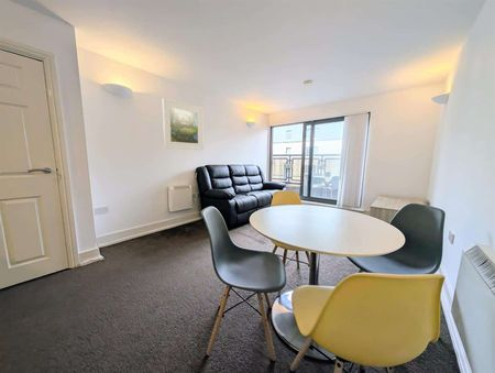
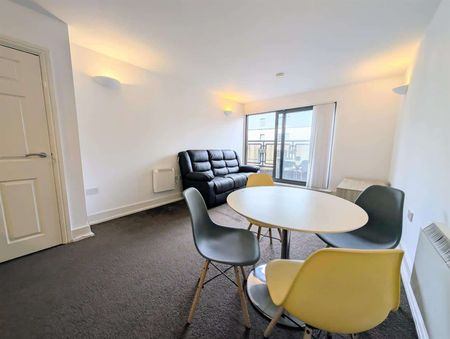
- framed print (184, 127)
